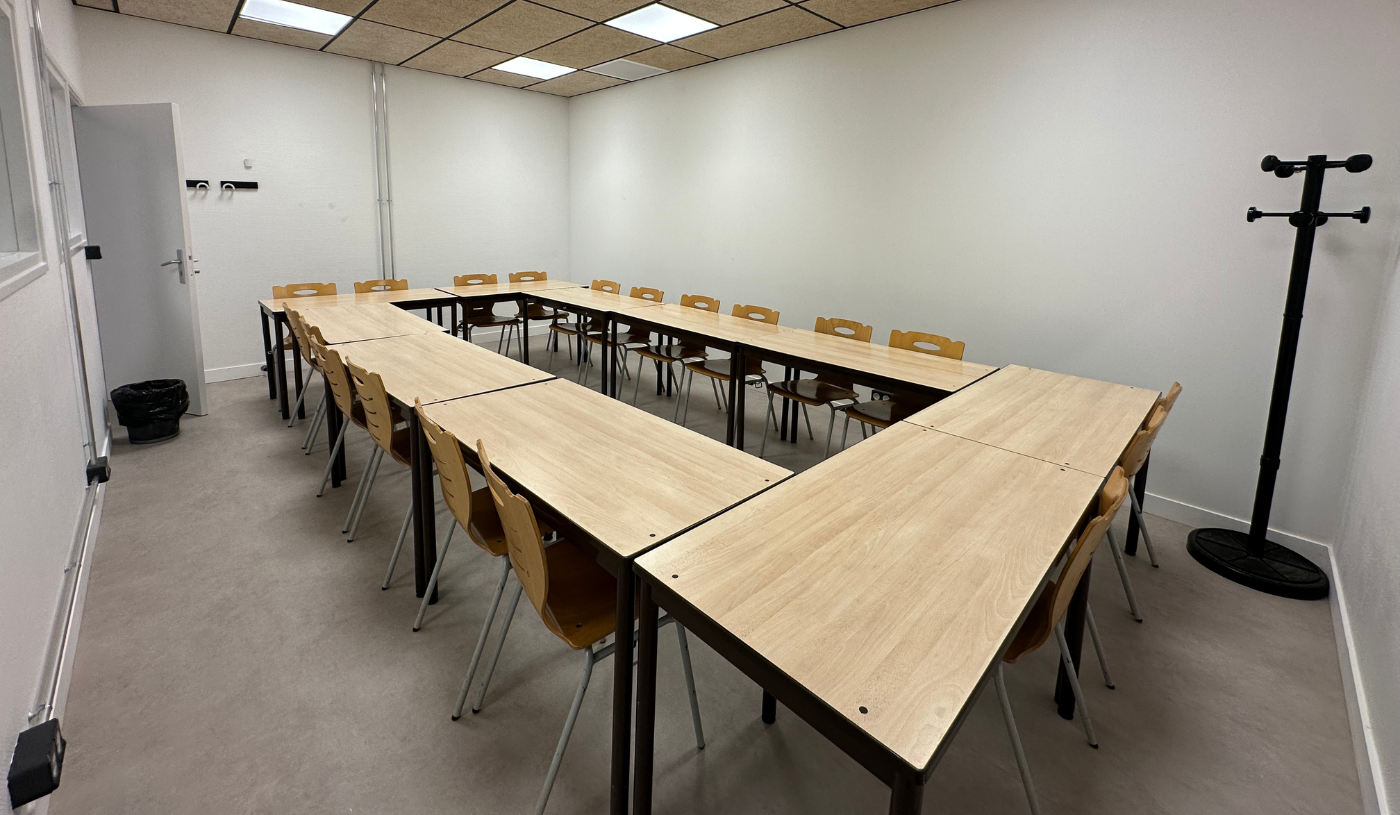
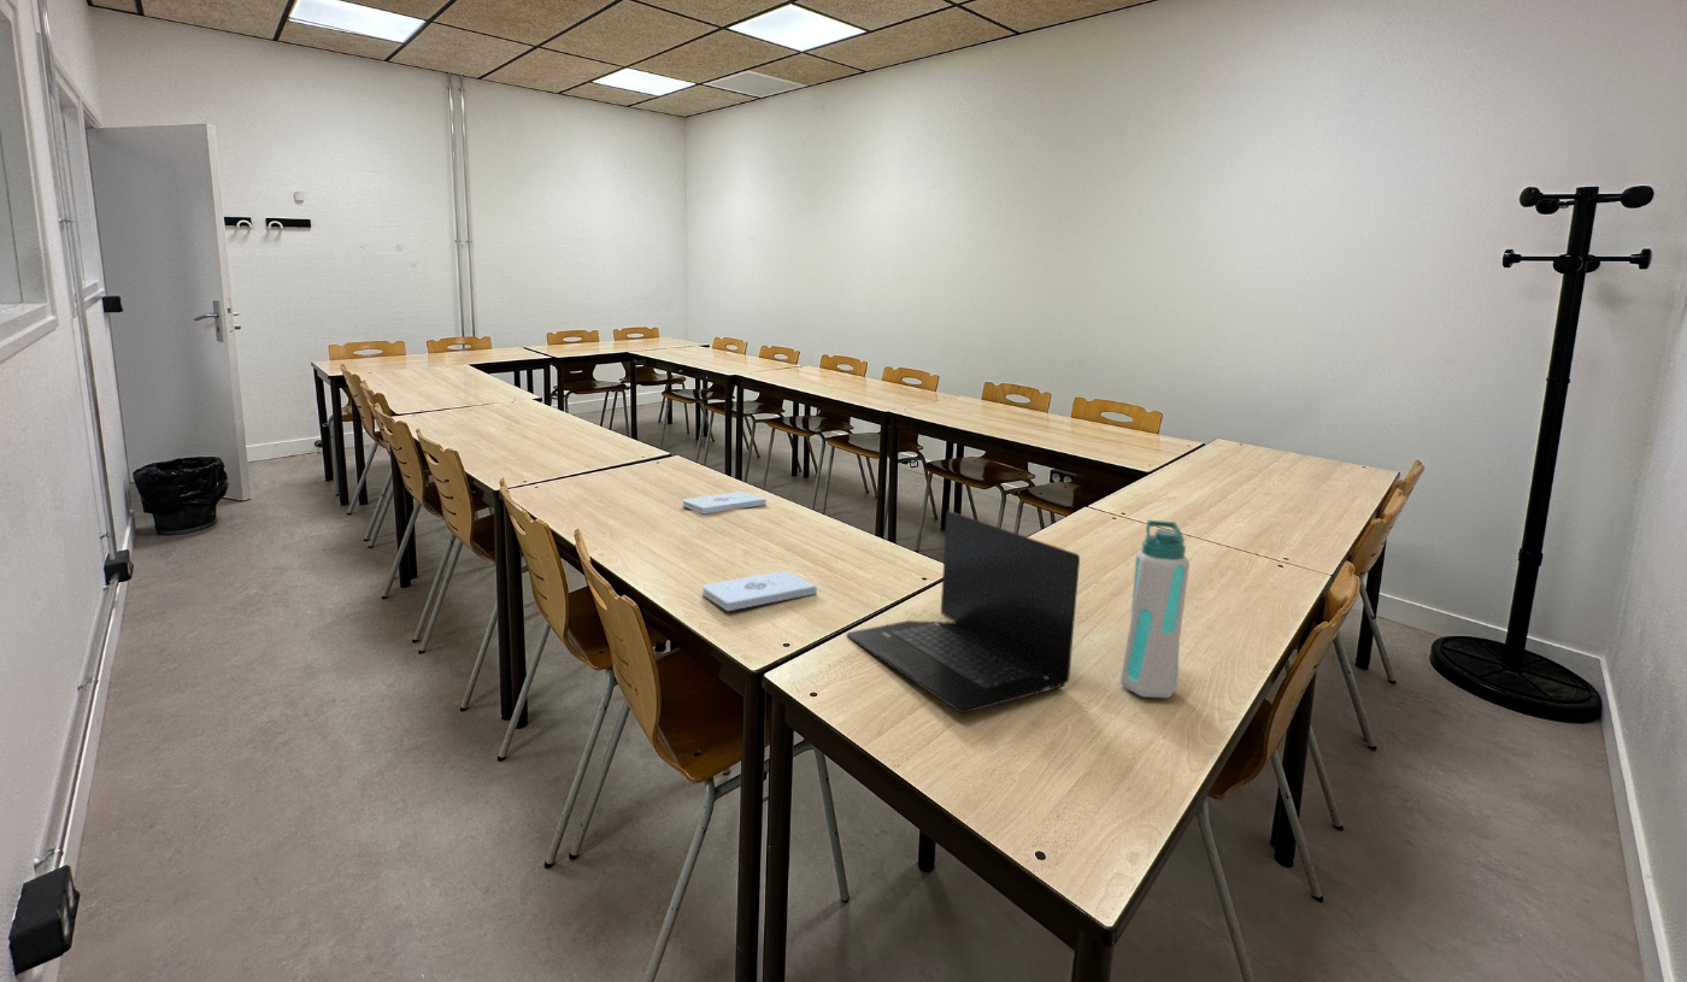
+ notepad (723, 501)
+ notepad (758, 589)
+ water bottle (1154, 608)
+ laptop (953, 599)
